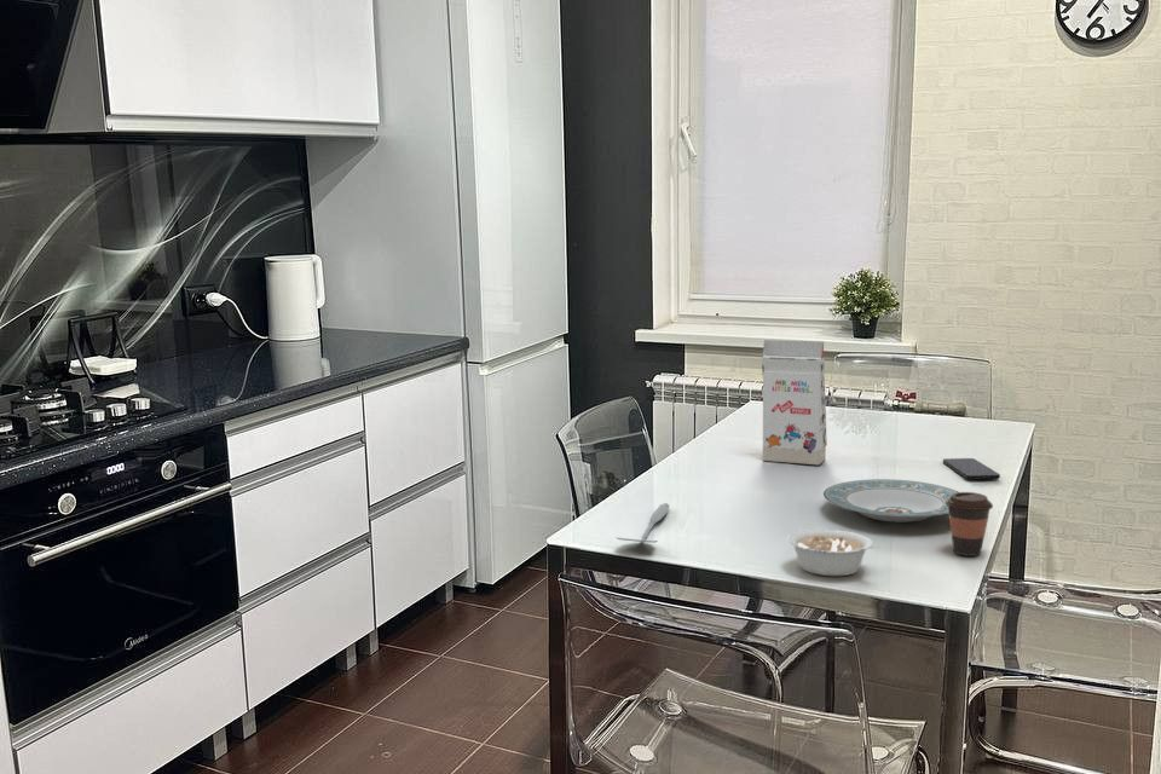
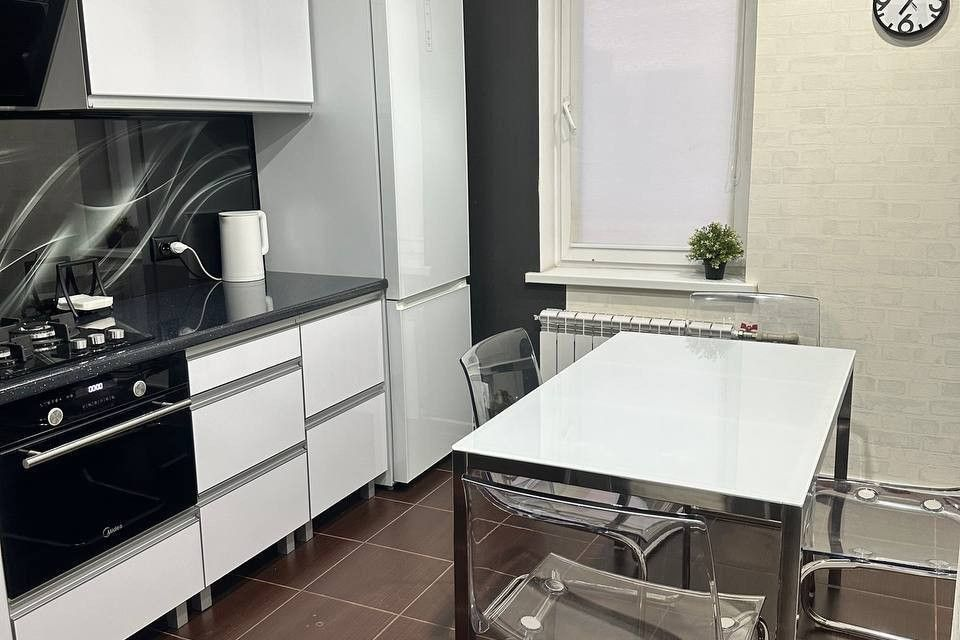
- spatula (652, 524)
- legume (832, 551)
- smartphone (970, 468)
- plate (894, 504)
- gift box (795, 400)
- coffee cup (968, 524)
